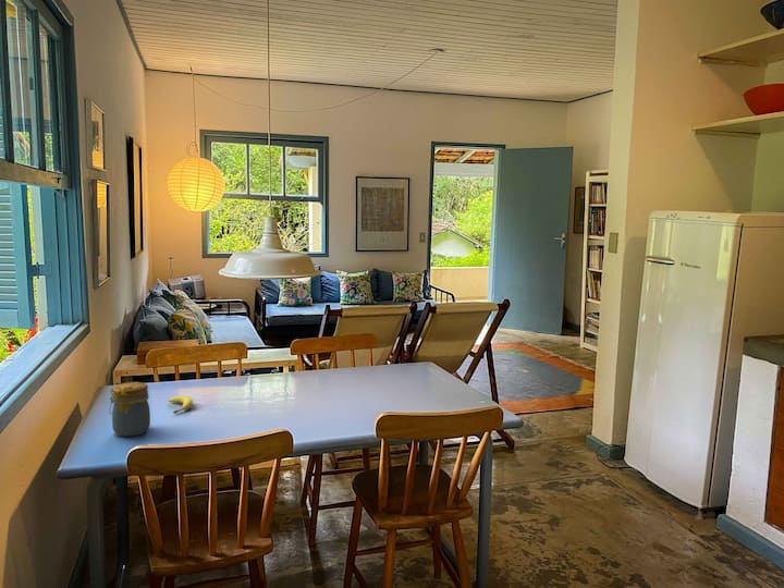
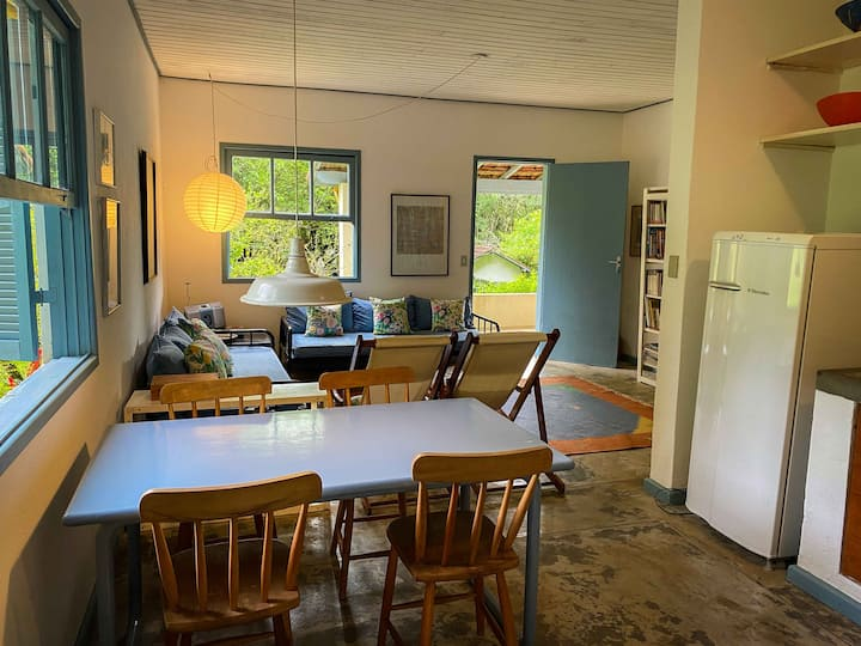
- jar (128, 407)
- fruit (181, 402)
